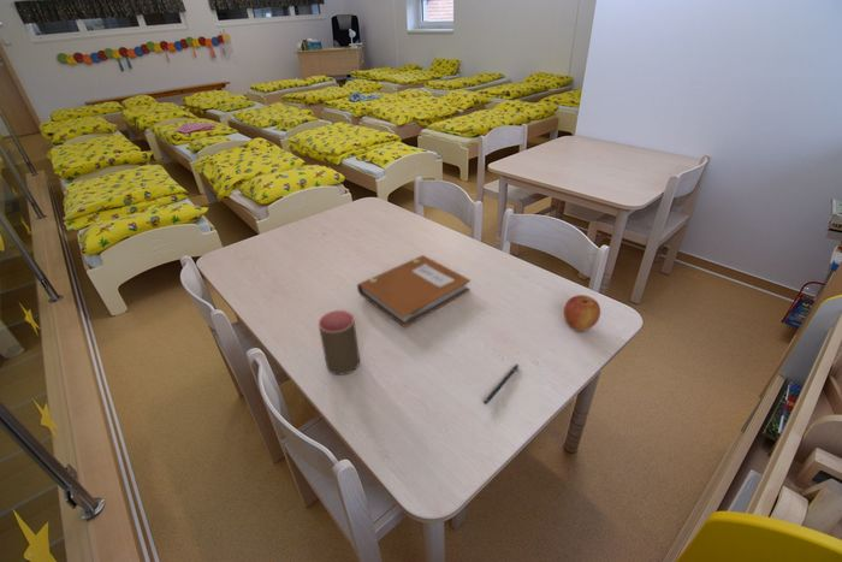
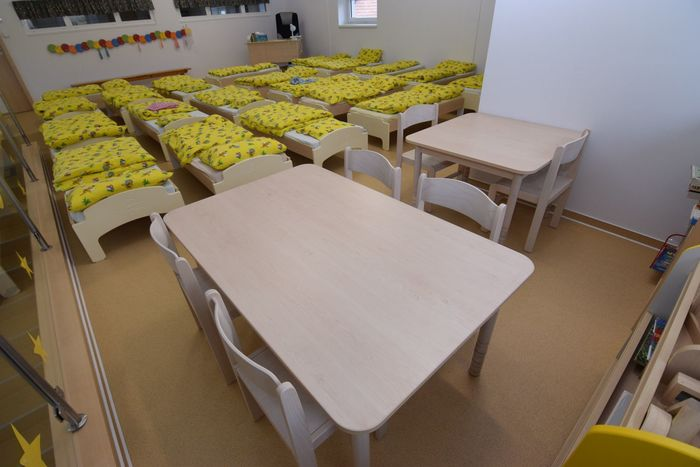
- pen (502, 381)
- notebook (415, 285)
- apple (581, 313)
- cup (339, 342)
